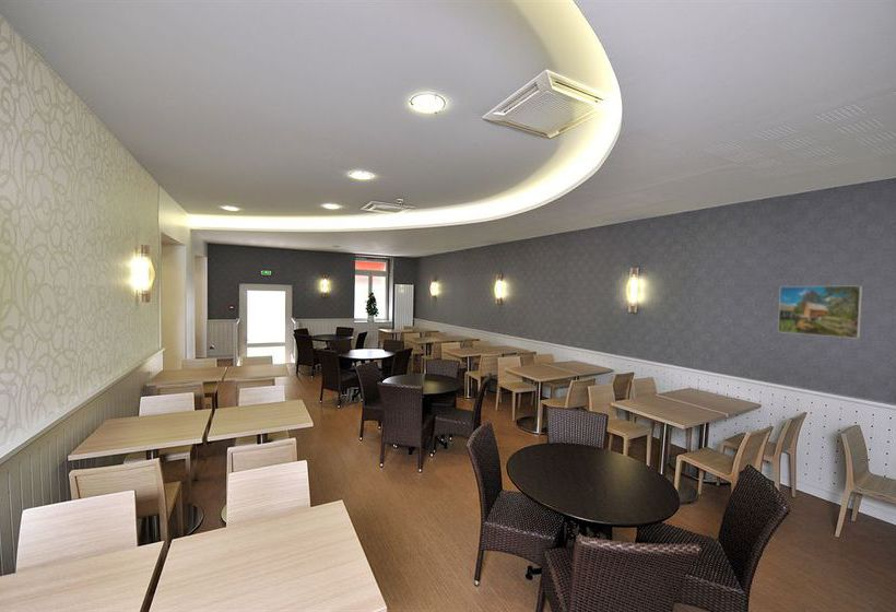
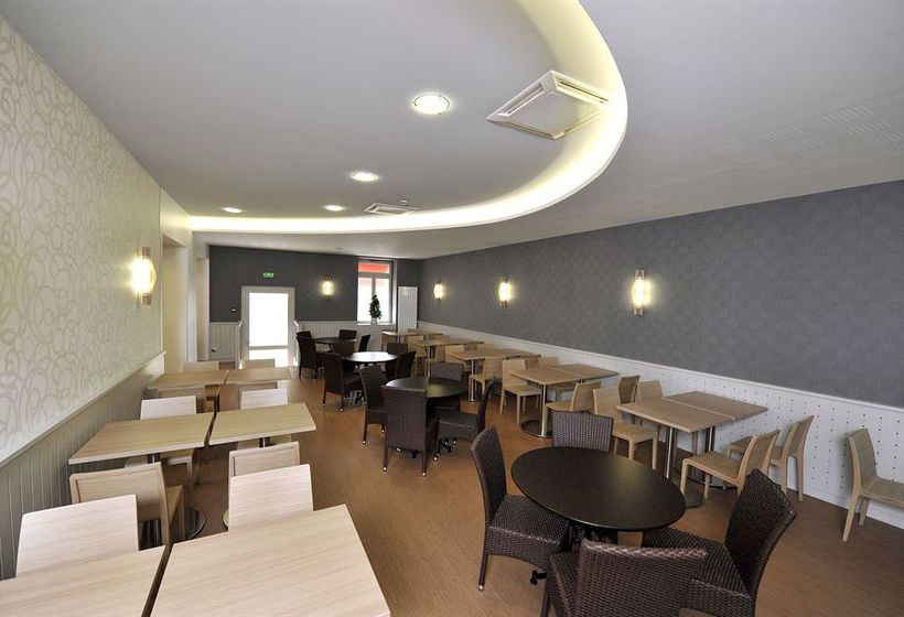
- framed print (816, 310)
